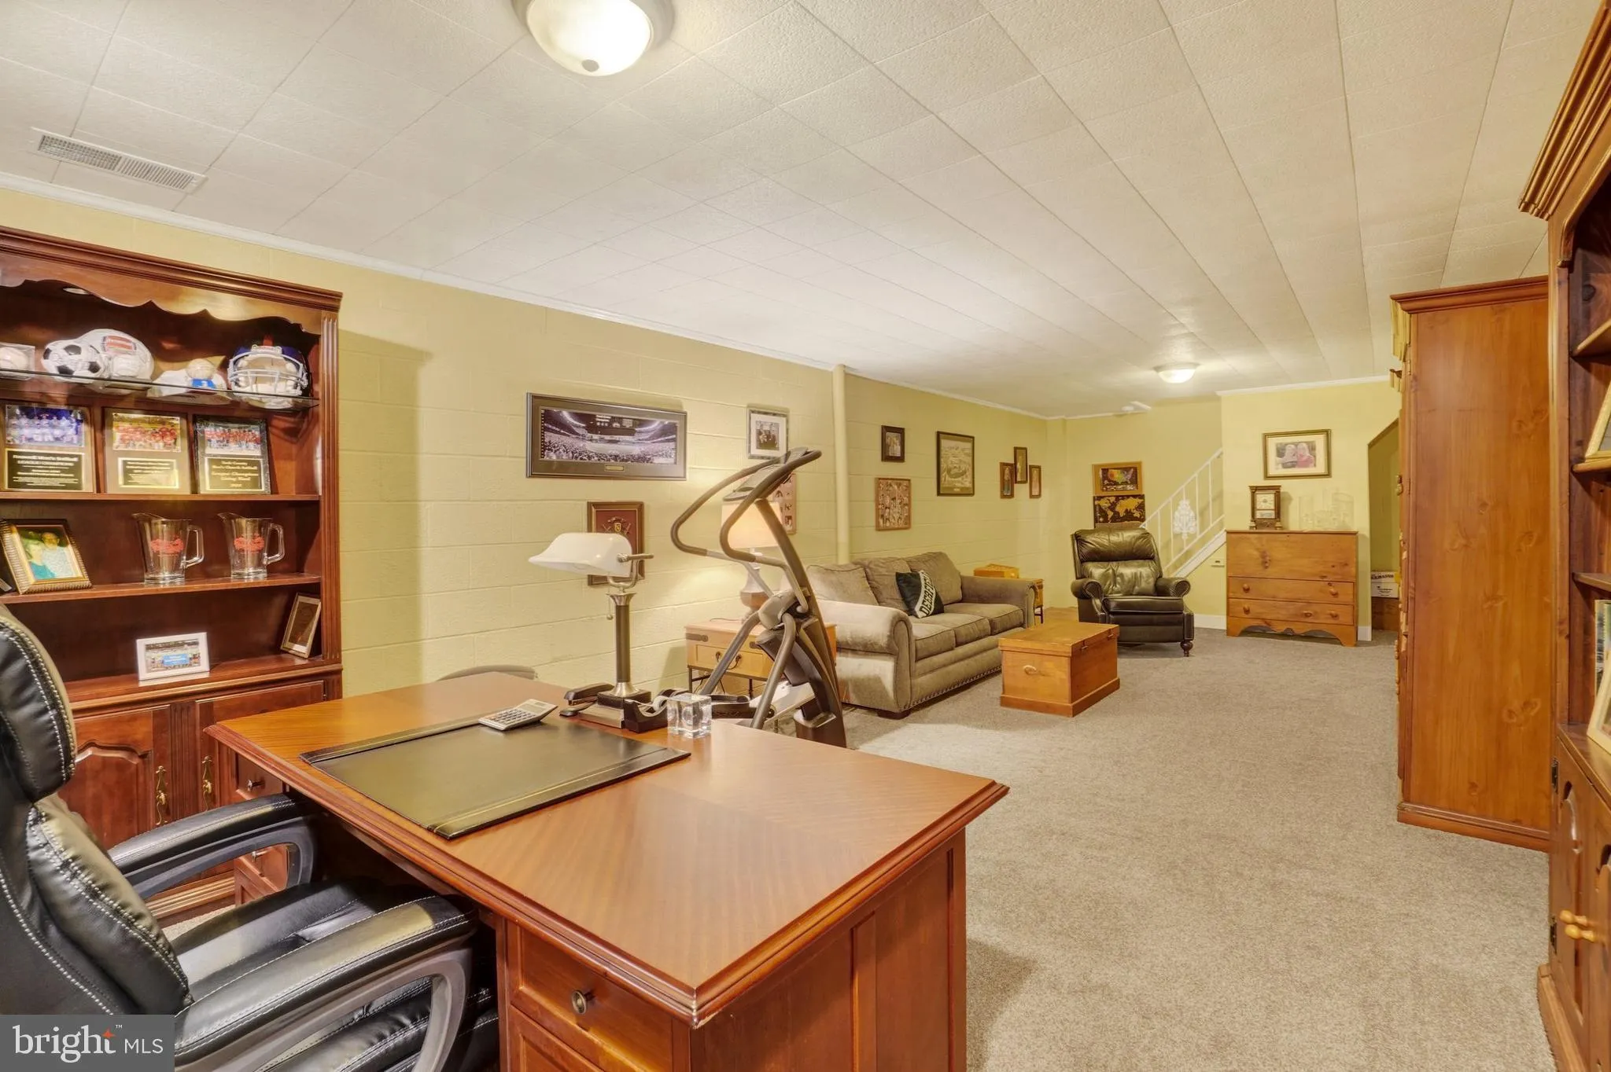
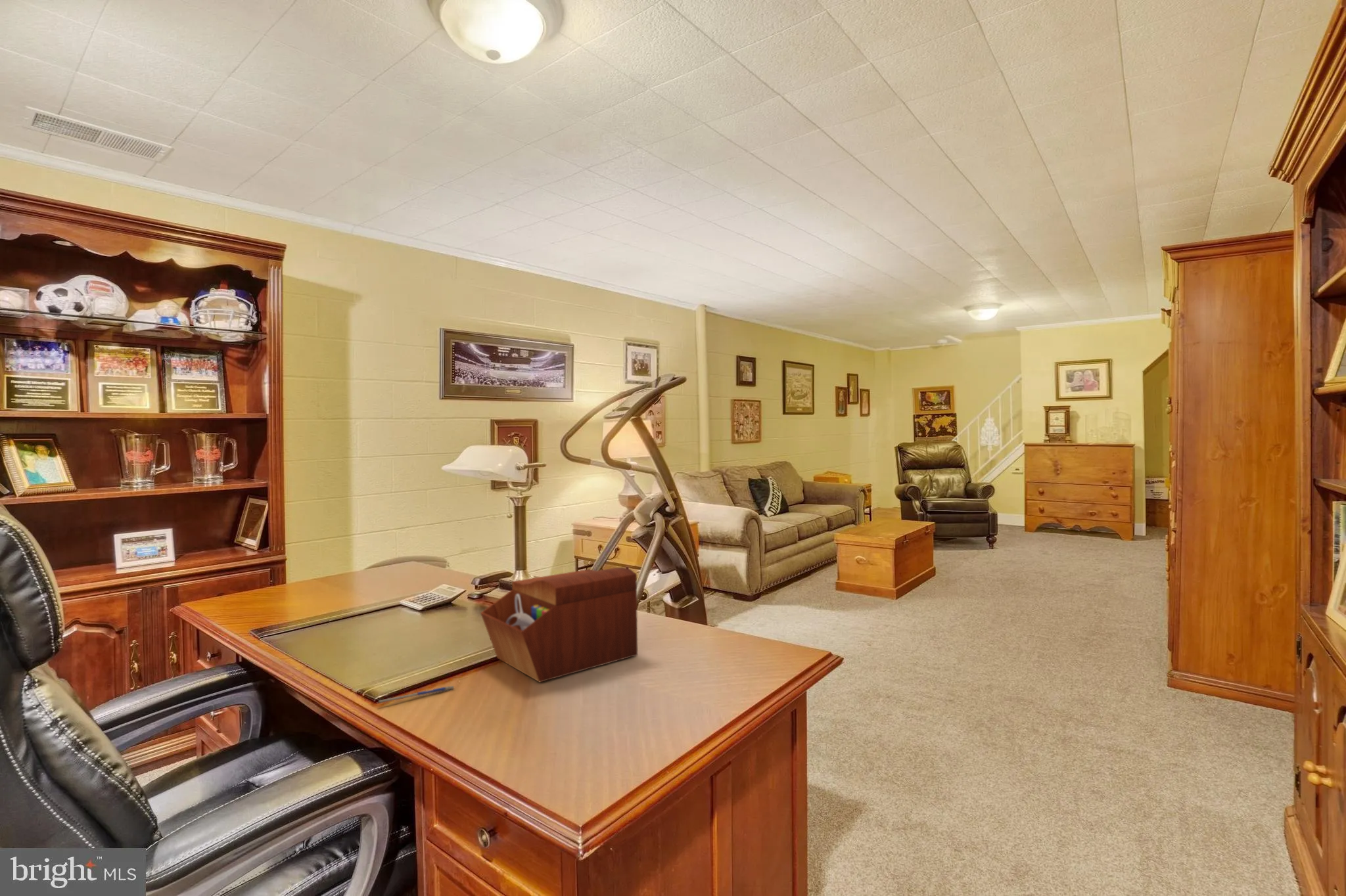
+ sewing box (558, 615)
+ pen (416, 694)
